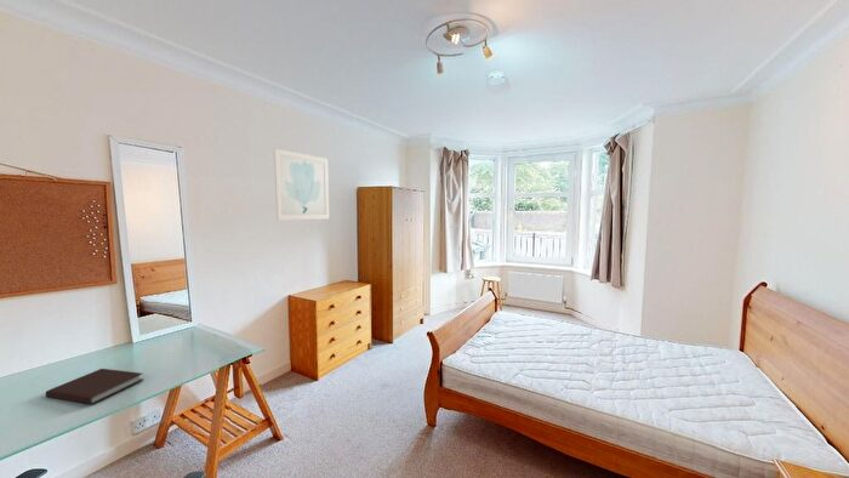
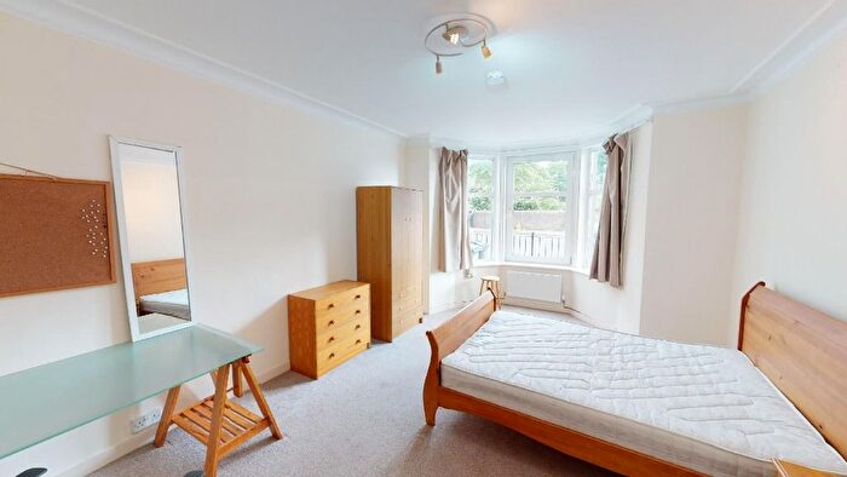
- notebook (97, 385)
- wall art (303, 187)
